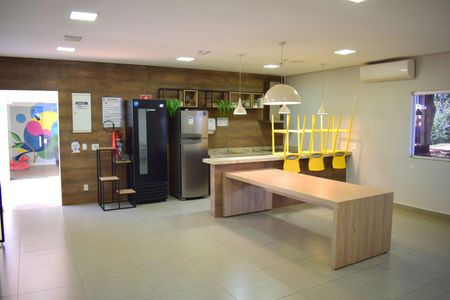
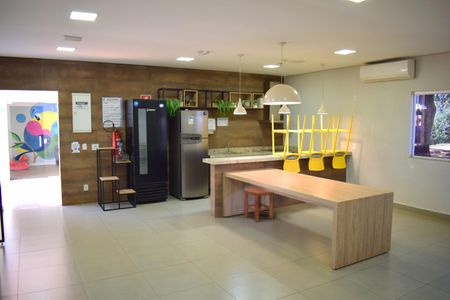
+ stool (258, 203)
